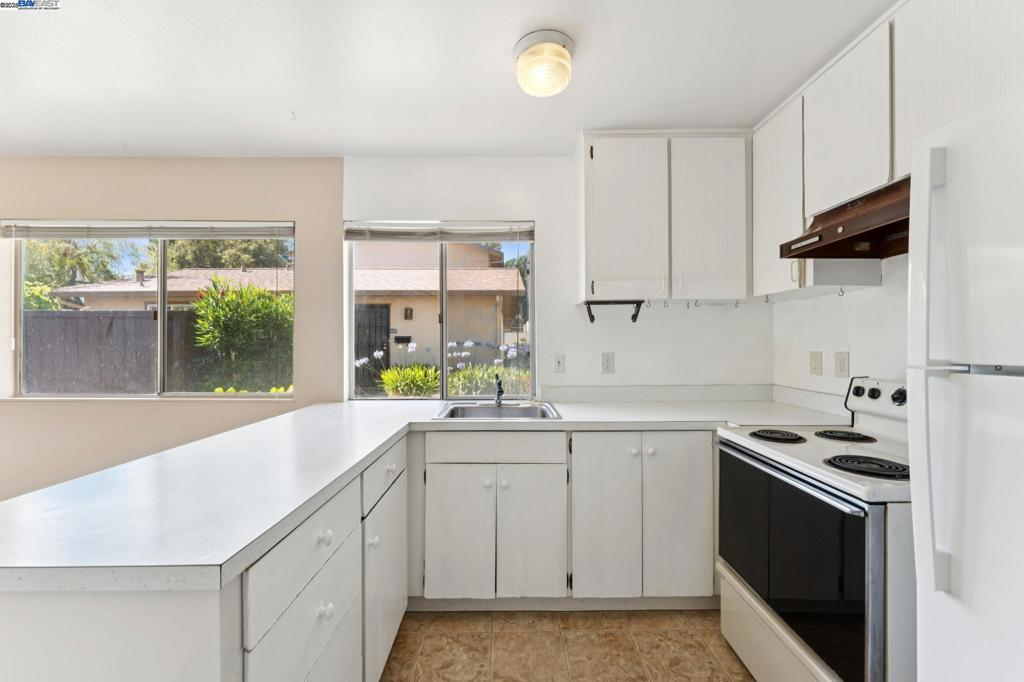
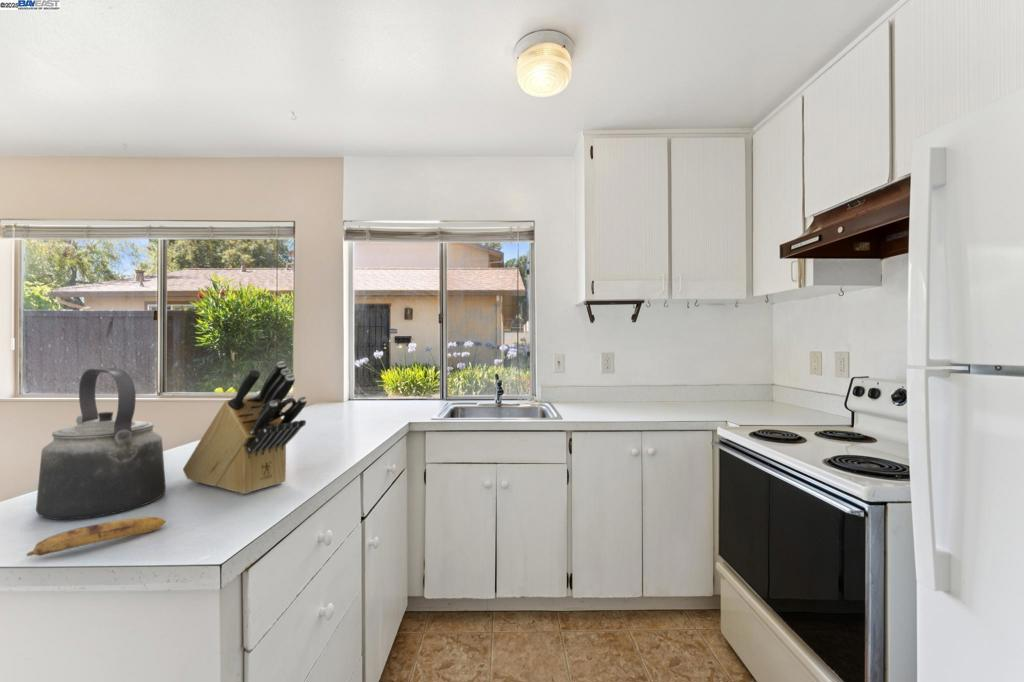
+ knife block (244, 422)
+ kettle (101, 434)
+ banana (102, 532)
